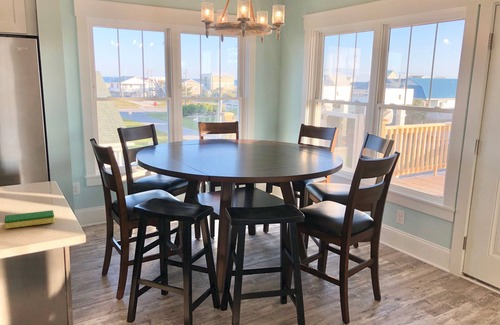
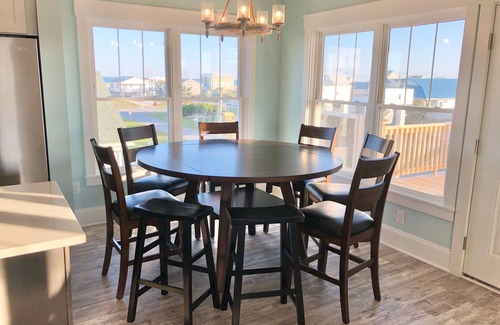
- dish sponge (30, 219)
